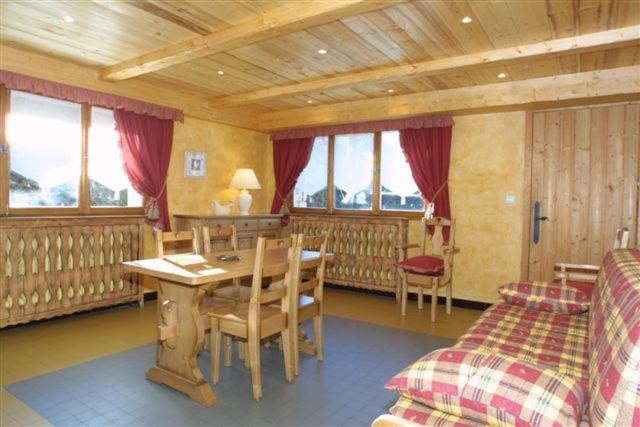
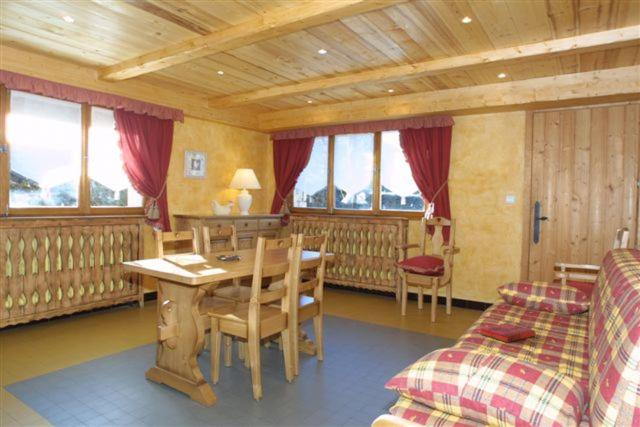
+ hardback book (507, 332)
